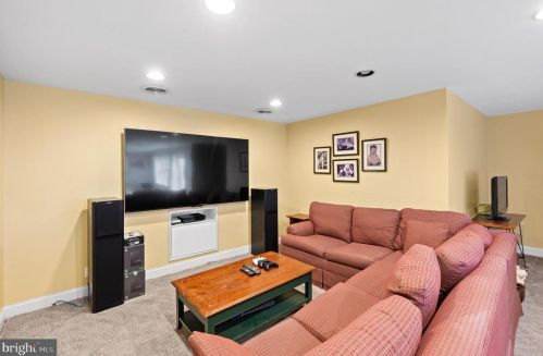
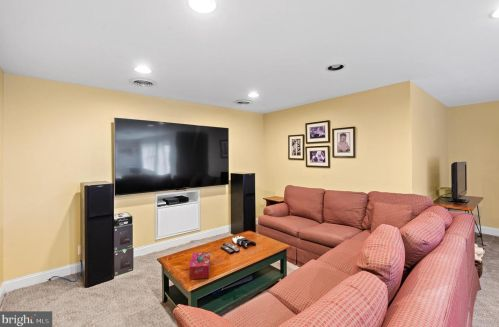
+ tissue box (200, 264)
